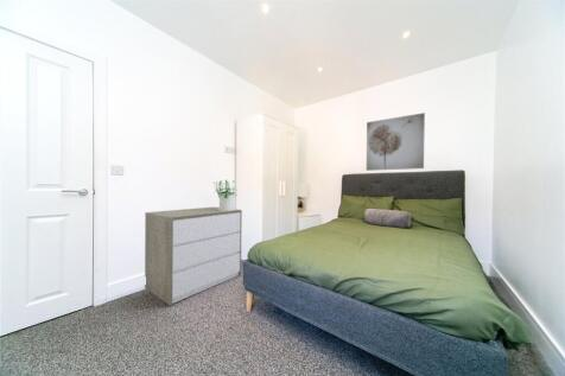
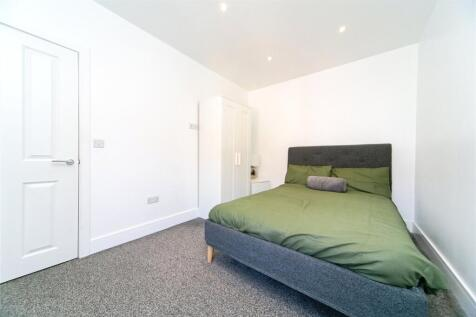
- dresser (196, 246)
- potted plant (224, 195)
- wall art (393, 144)
